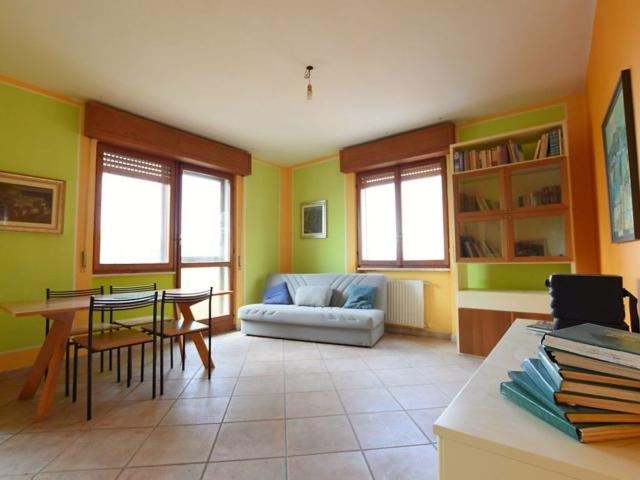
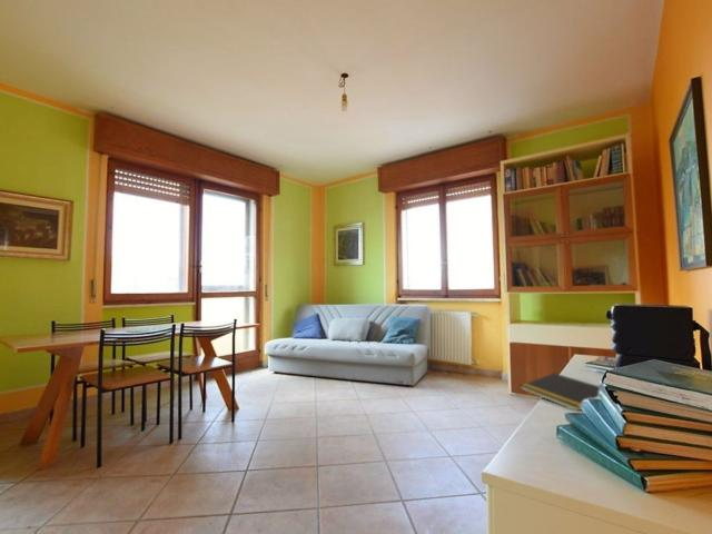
+ notepad (564, 389)
